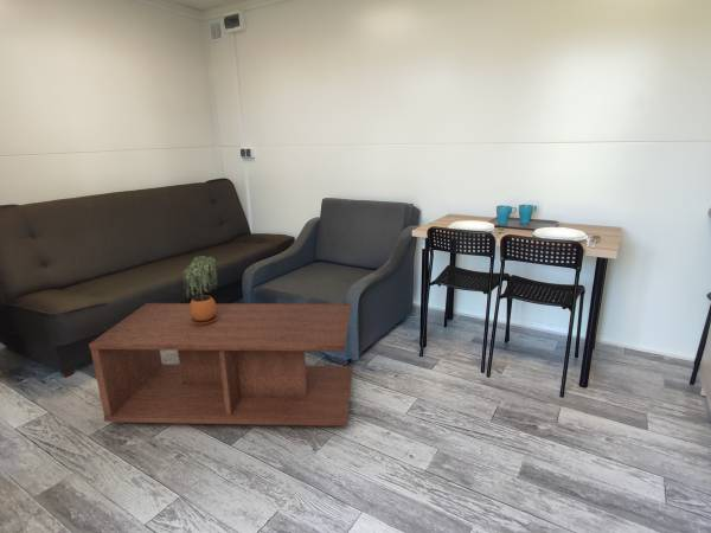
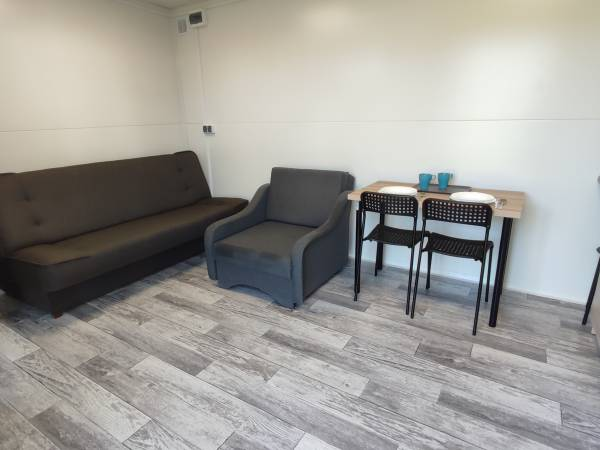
- potted plant (201, 288)
- coffee table (237, 362)
